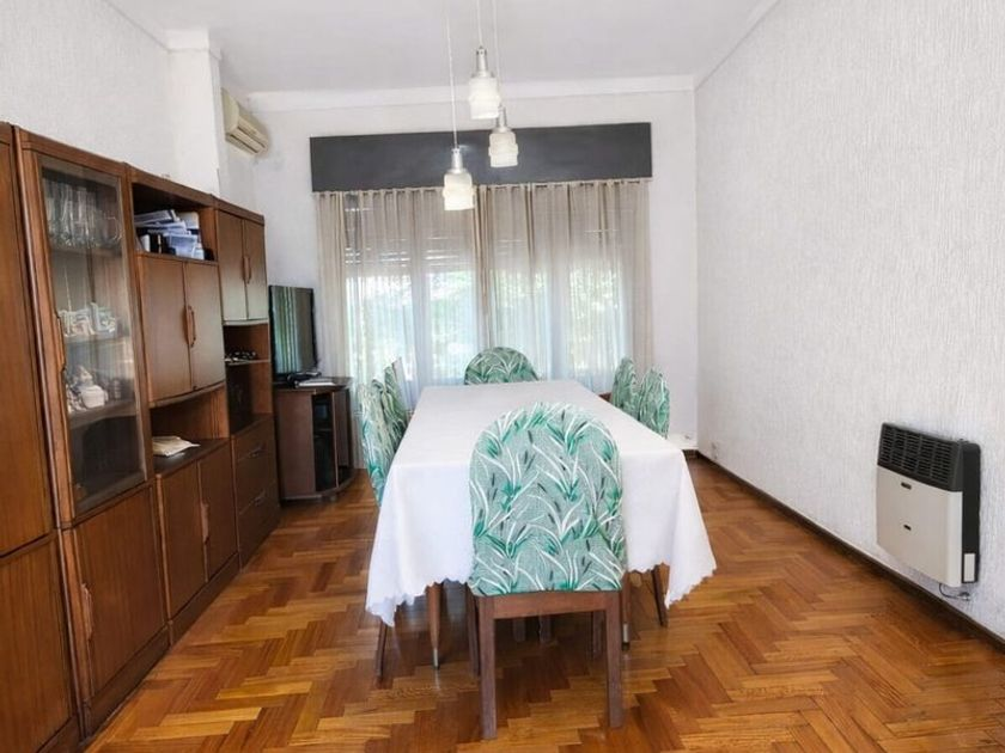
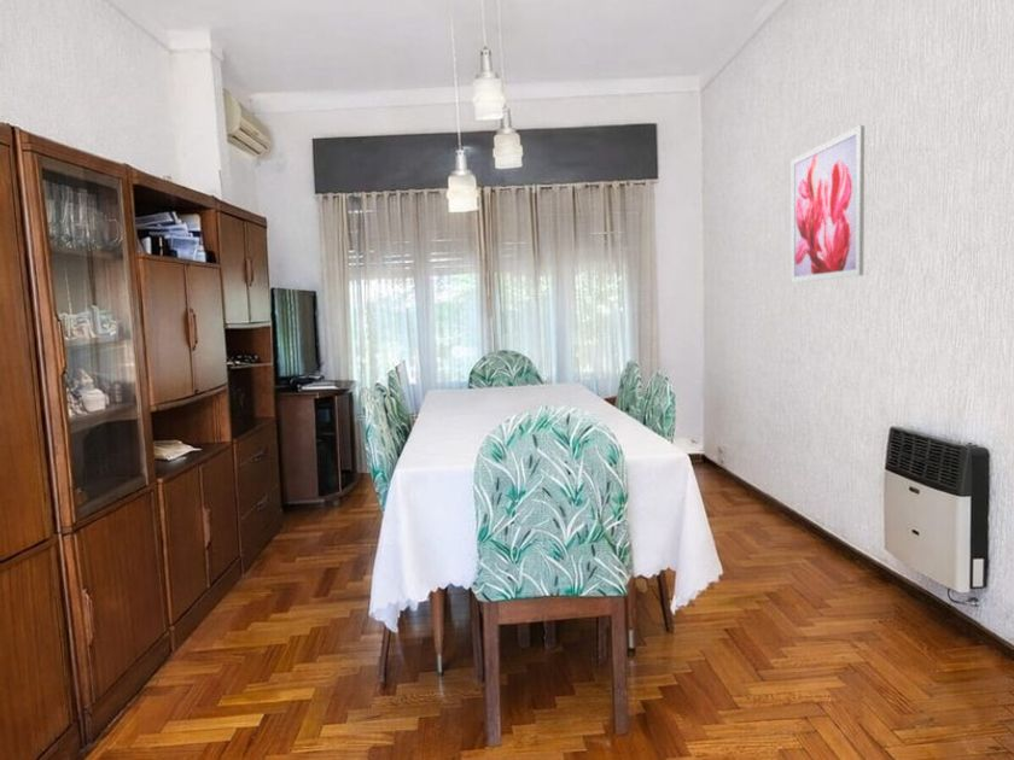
+ wall art (823, 212)
